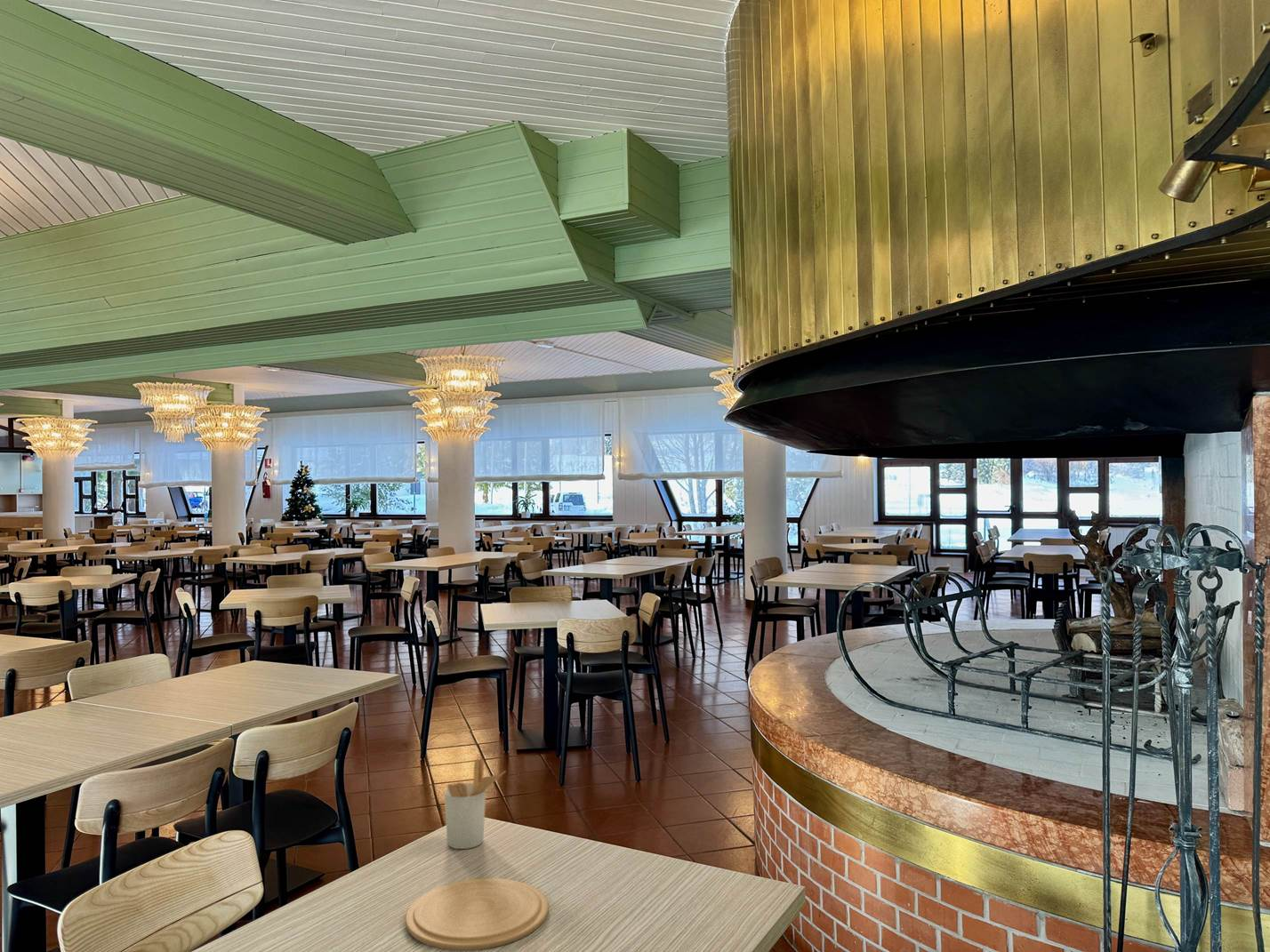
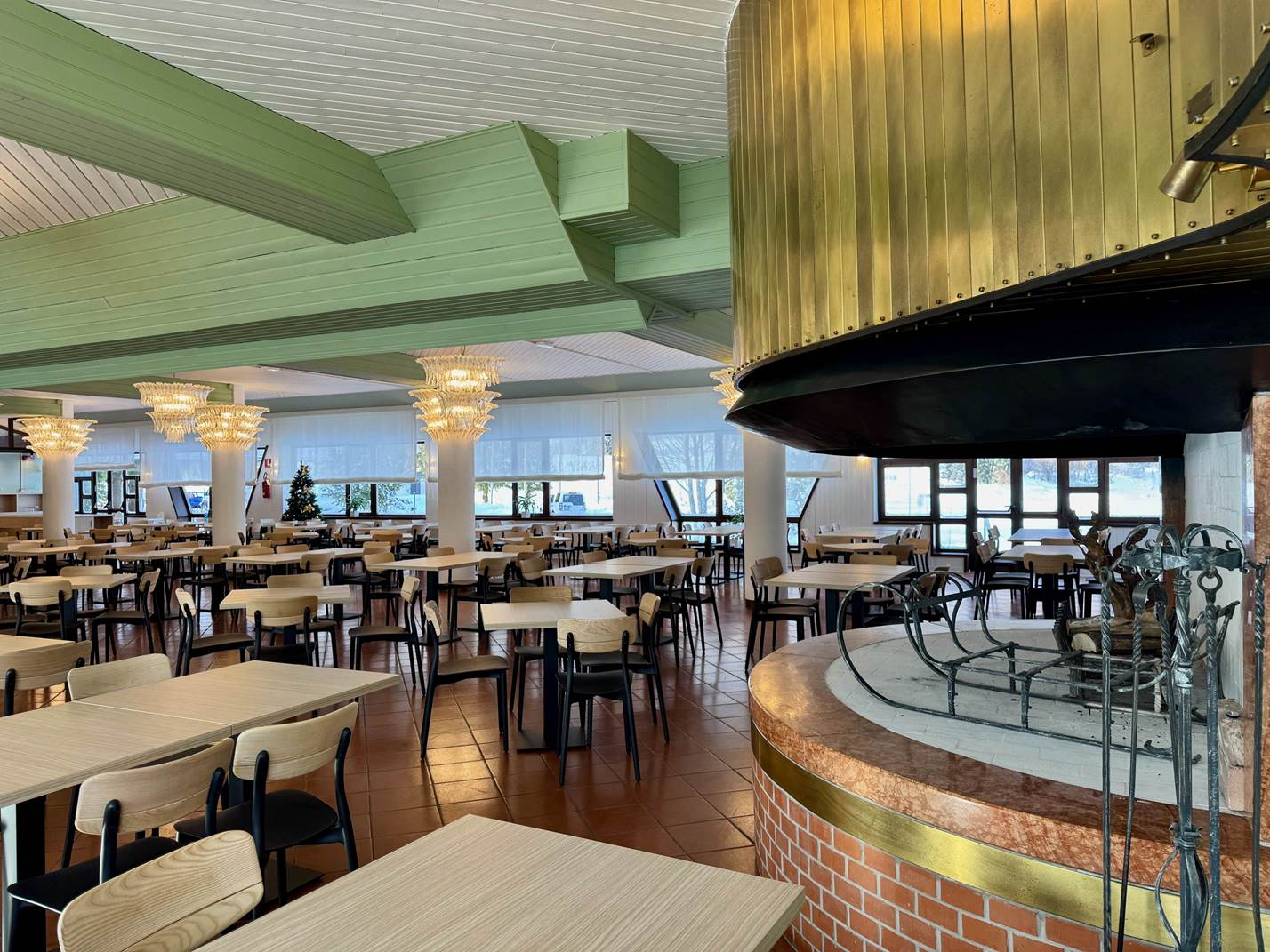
- utensil holder (474, 804)
- plate (478, 909)
